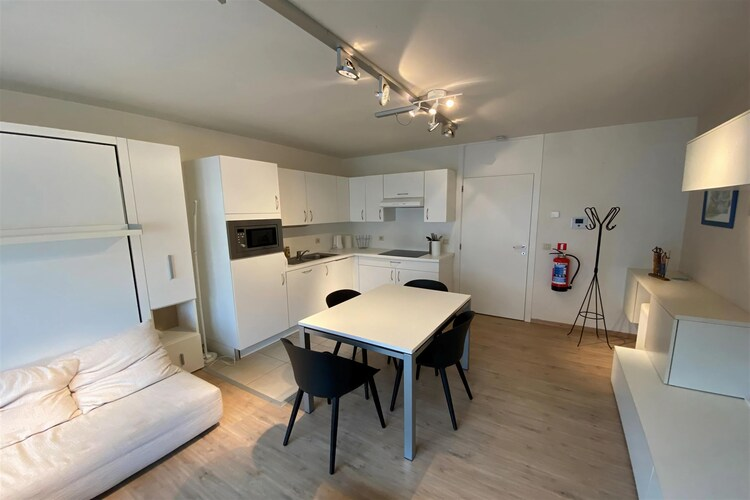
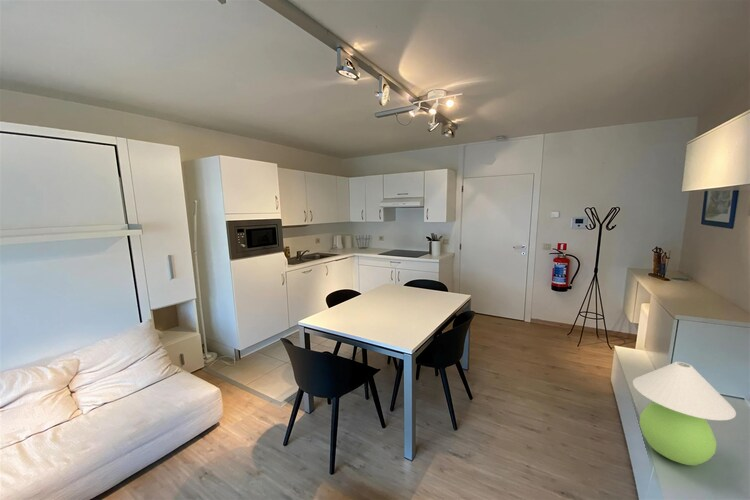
+ table lamp (677, 410)
